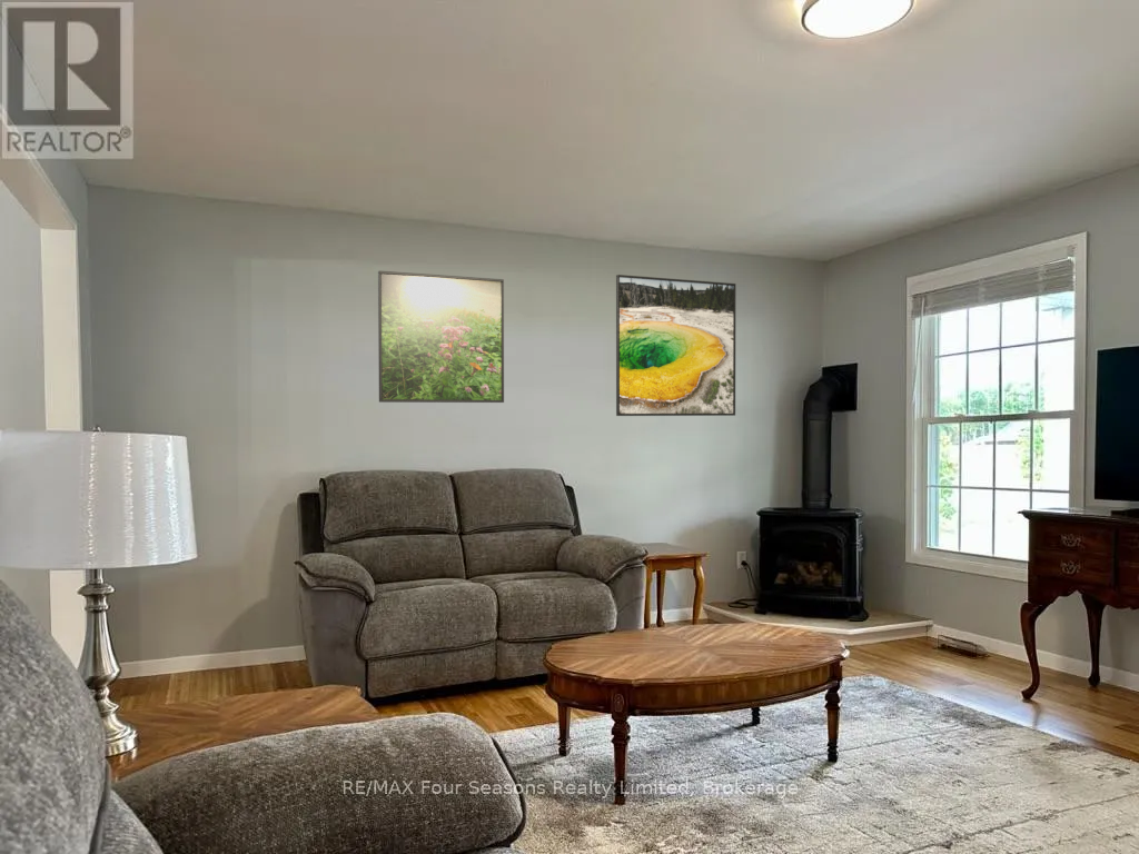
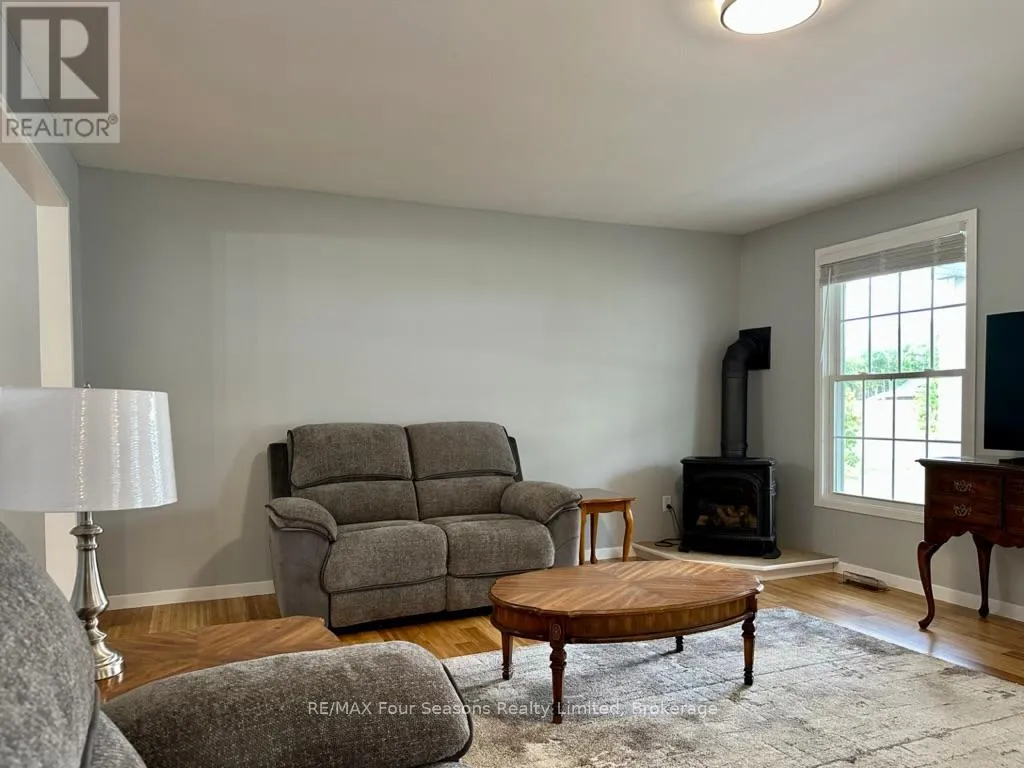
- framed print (443, 338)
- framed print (677, 347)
